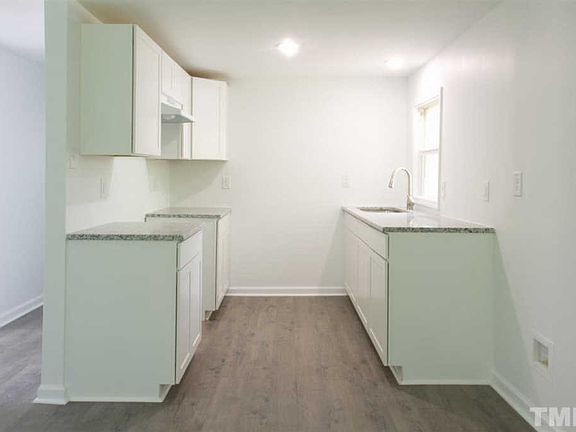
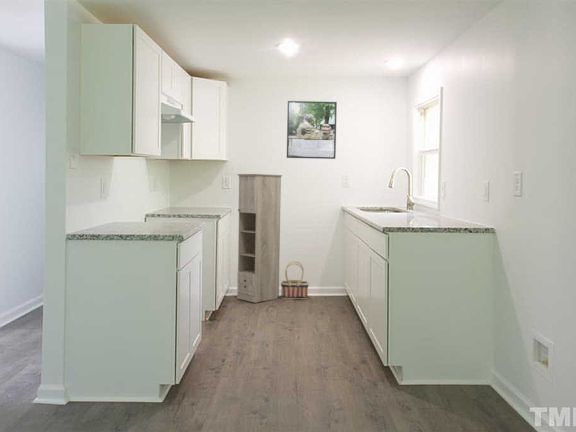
+ storage cabinet (258, 236)
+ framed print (311, 130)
+ basket (294, 280)
